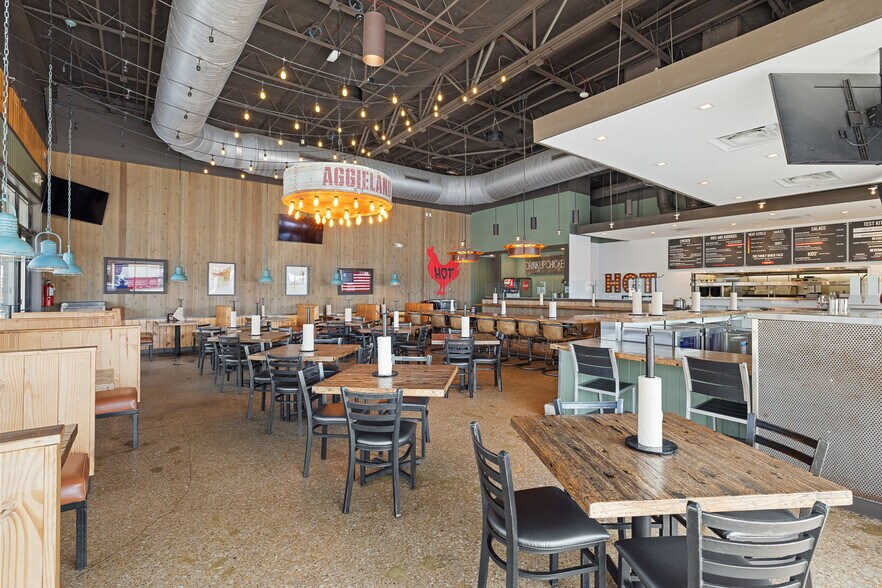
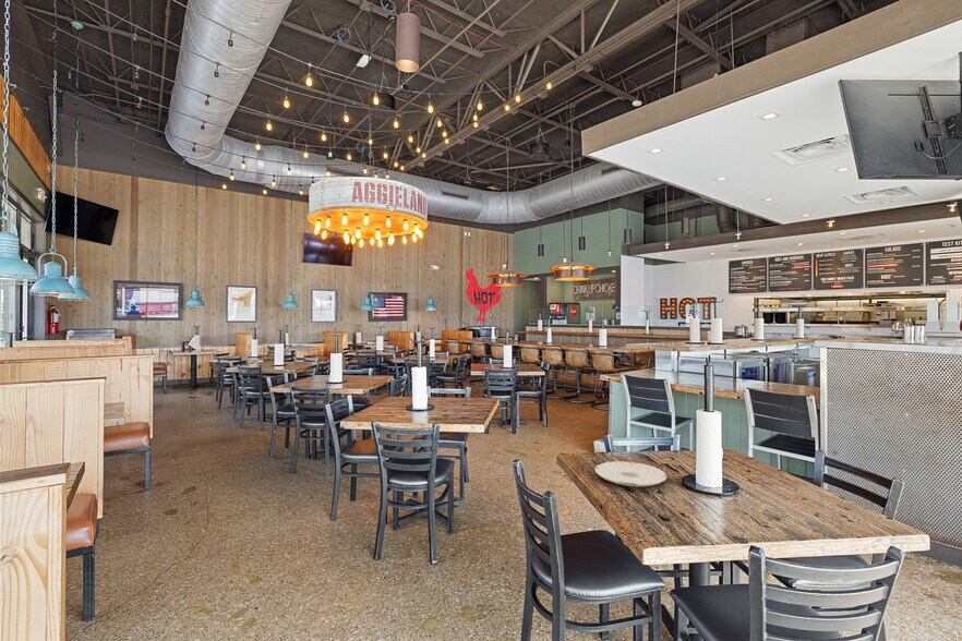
+ plate (629, 474)
